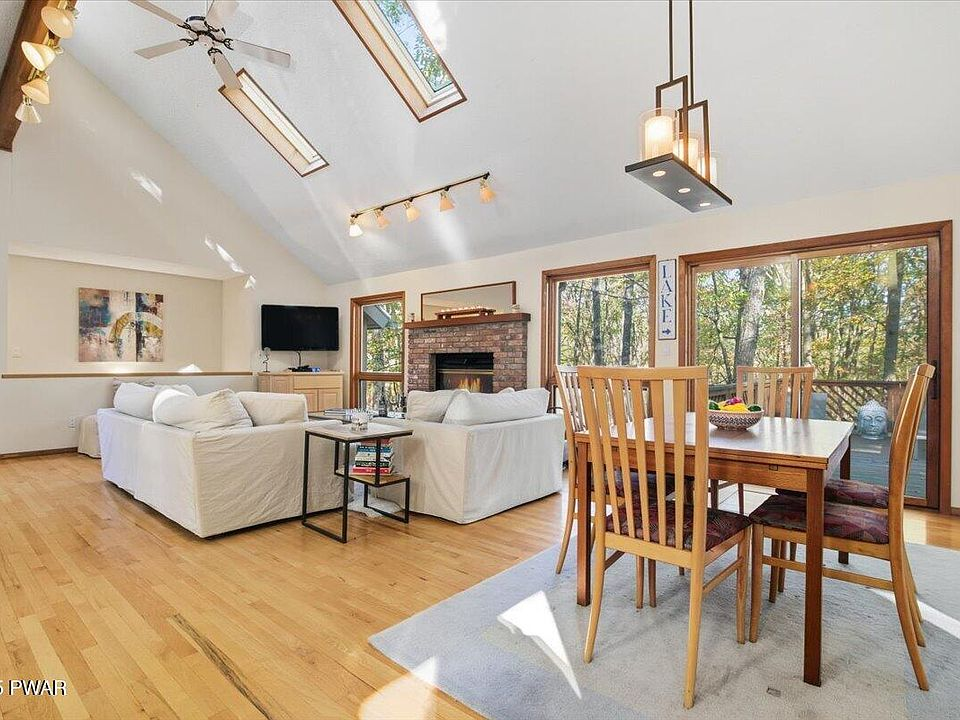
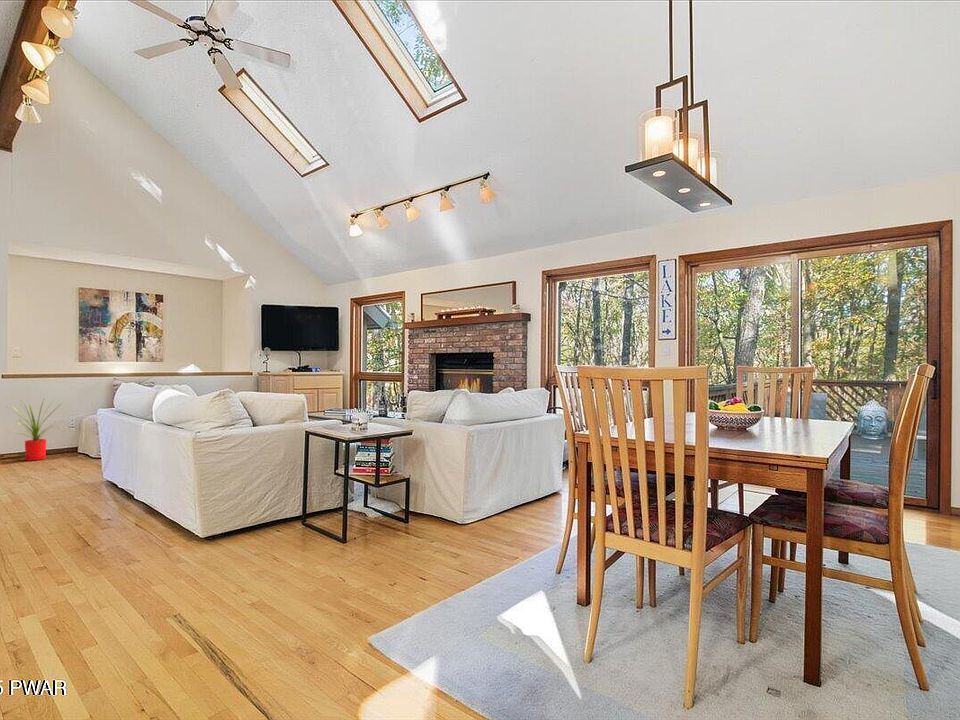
+ house plant (35, 428)
